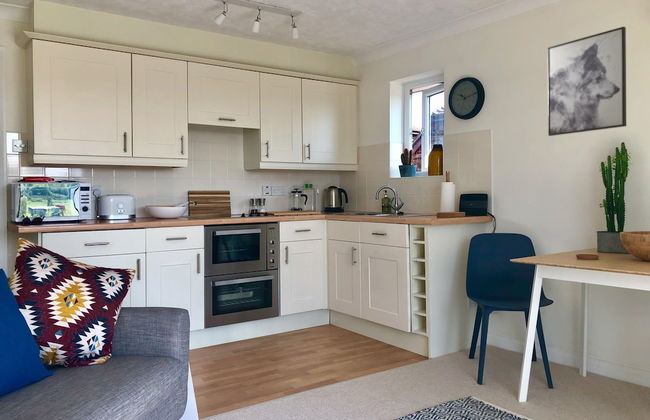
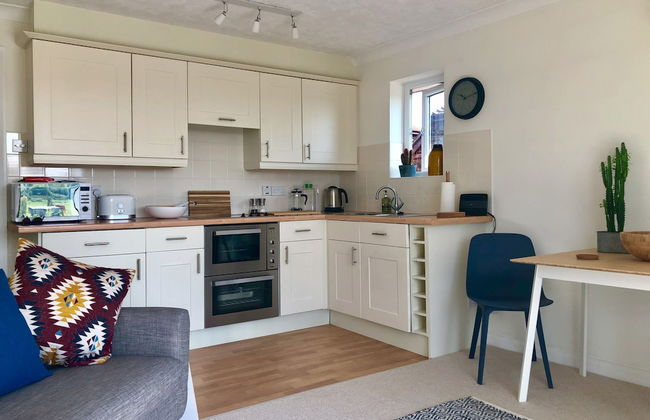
- wall art (584, 84)
